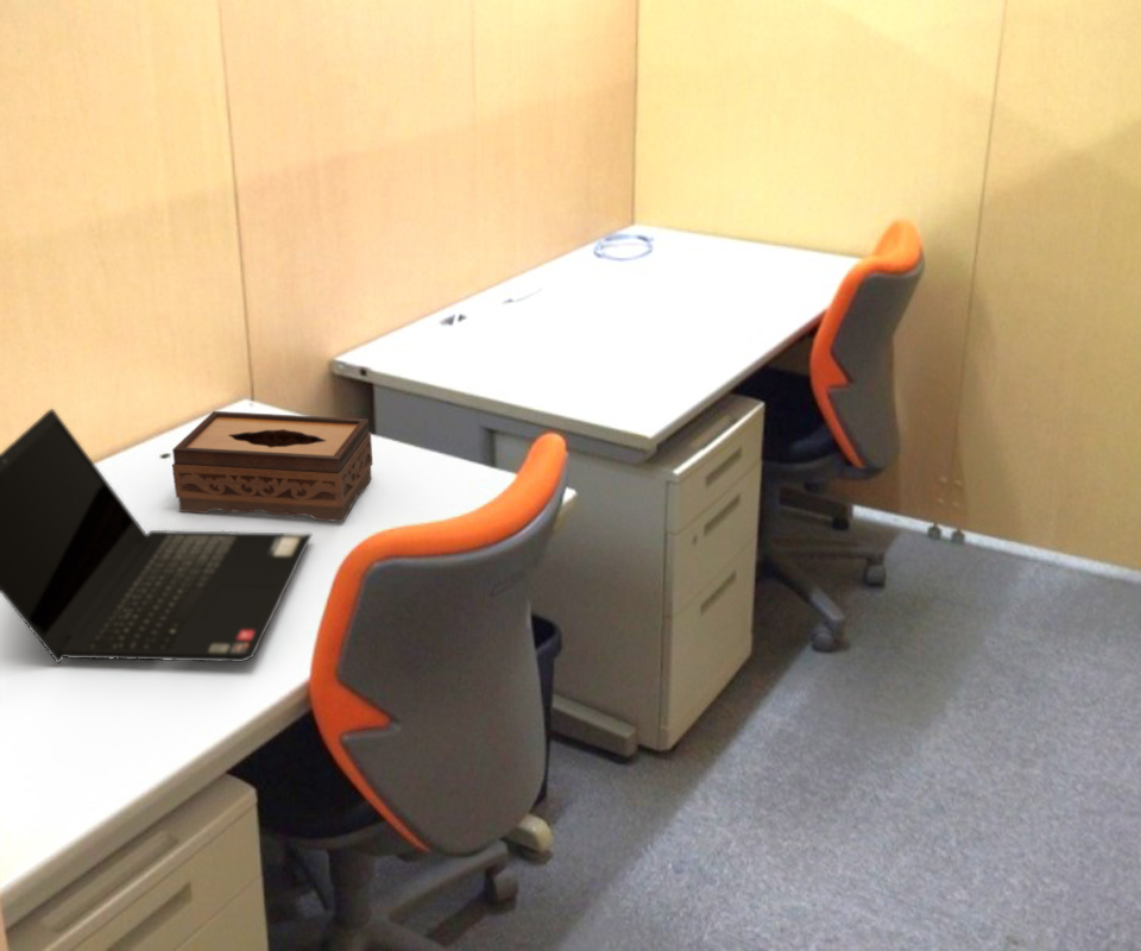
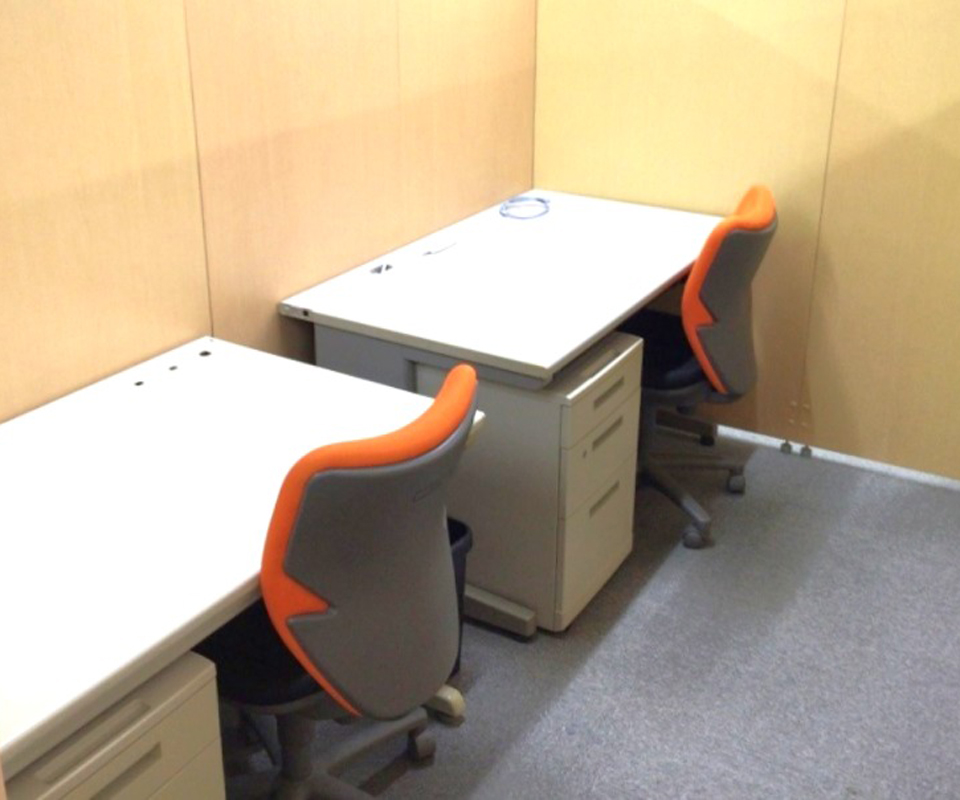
- tissue box (276, 464)
- laptop computer (143, 529)
